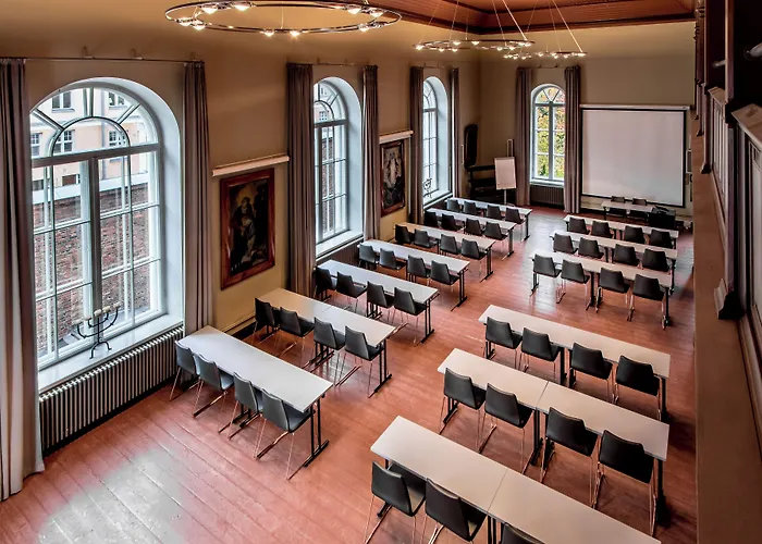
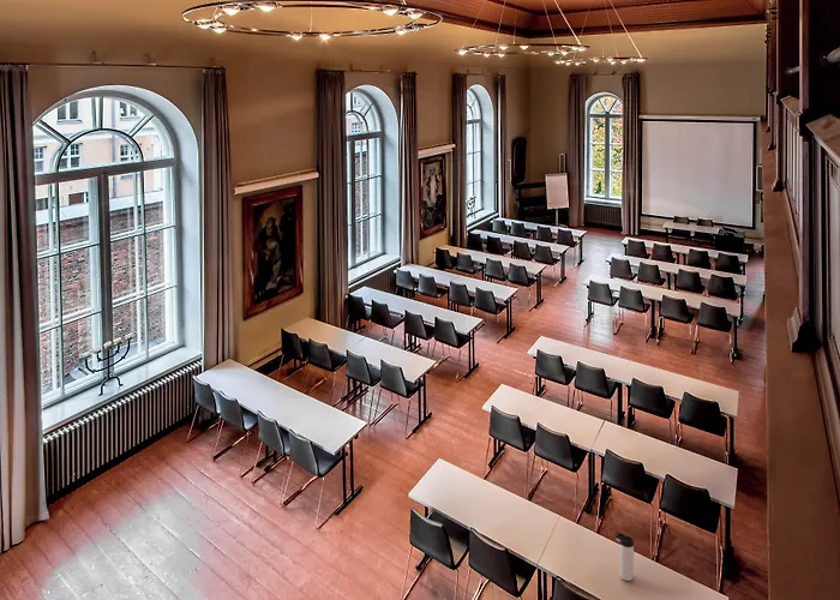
+ thermos bottle (623, 556)
